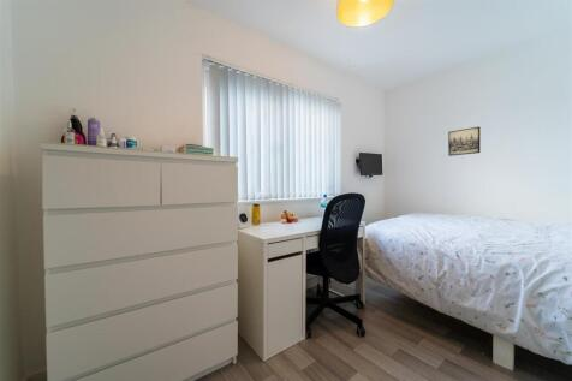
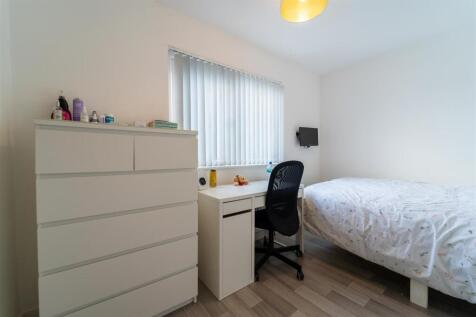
- wall art (463, 142)
